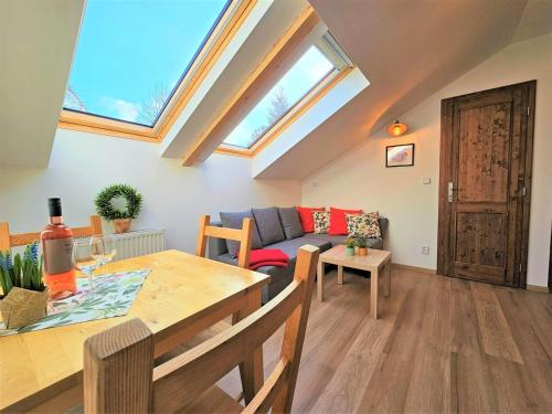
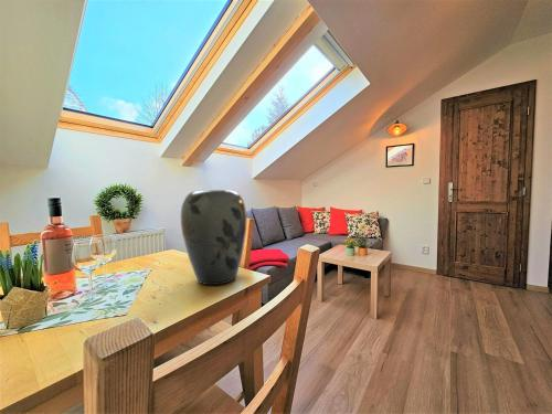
+ vase (215, 234)
